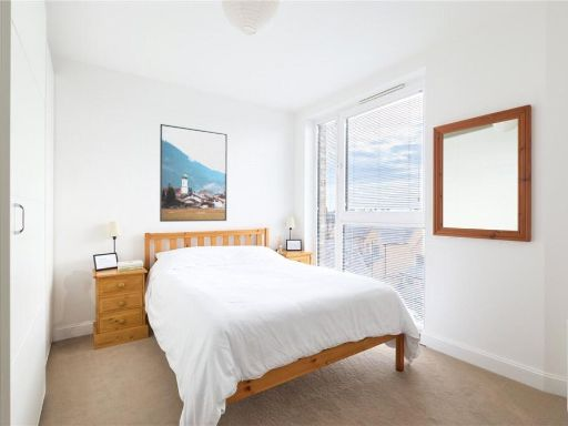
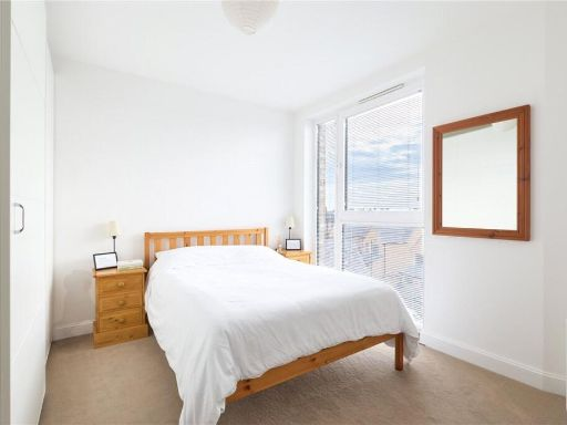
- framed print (195, 175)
